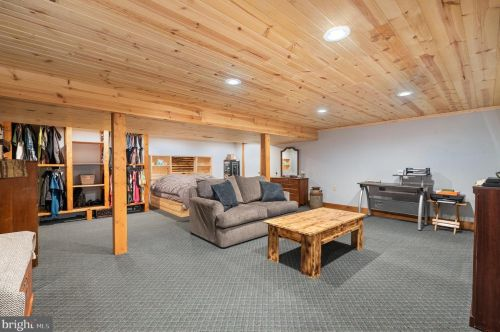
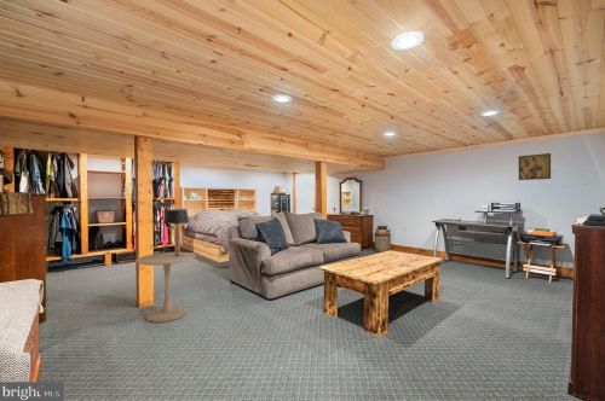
+ table lamp (177, 232)
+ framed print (534, 167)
+ side table (167, 285)
